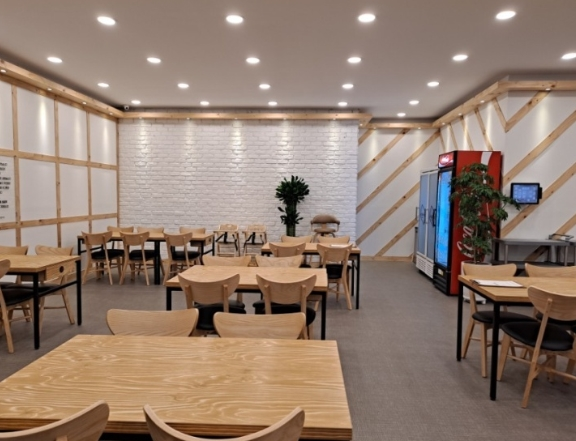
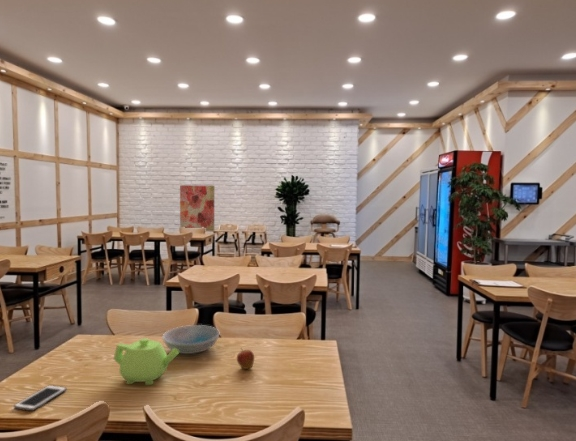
+ wall art (197, 208)
+ fruit (245, 357)
+ dish (191, 341)
+ teapot (146, 359)
+ cell phone (41, 397)
